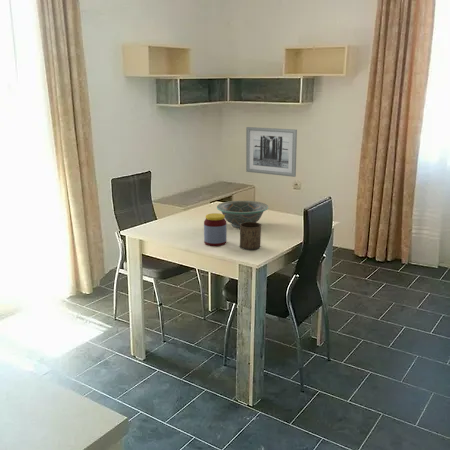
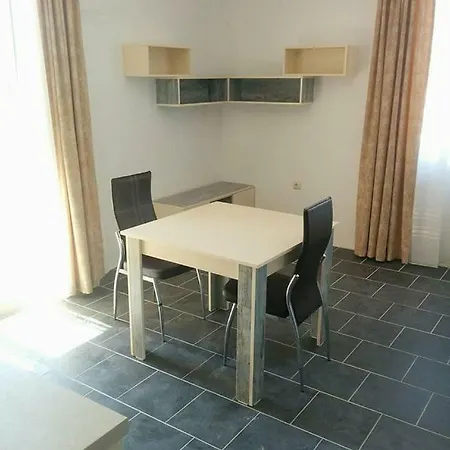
- decorative bowl (242, 215)
- jar (215, 229)
- wall art (270, 151)
- cup (250, 235)
